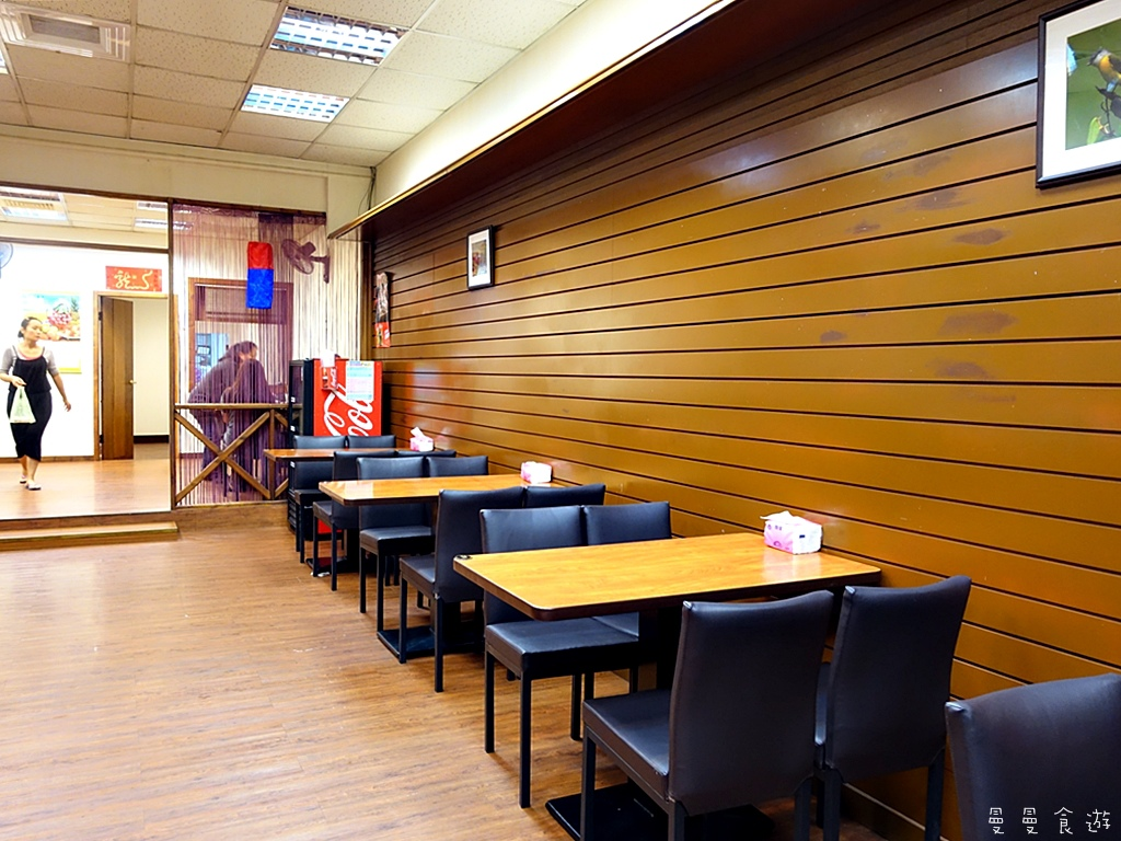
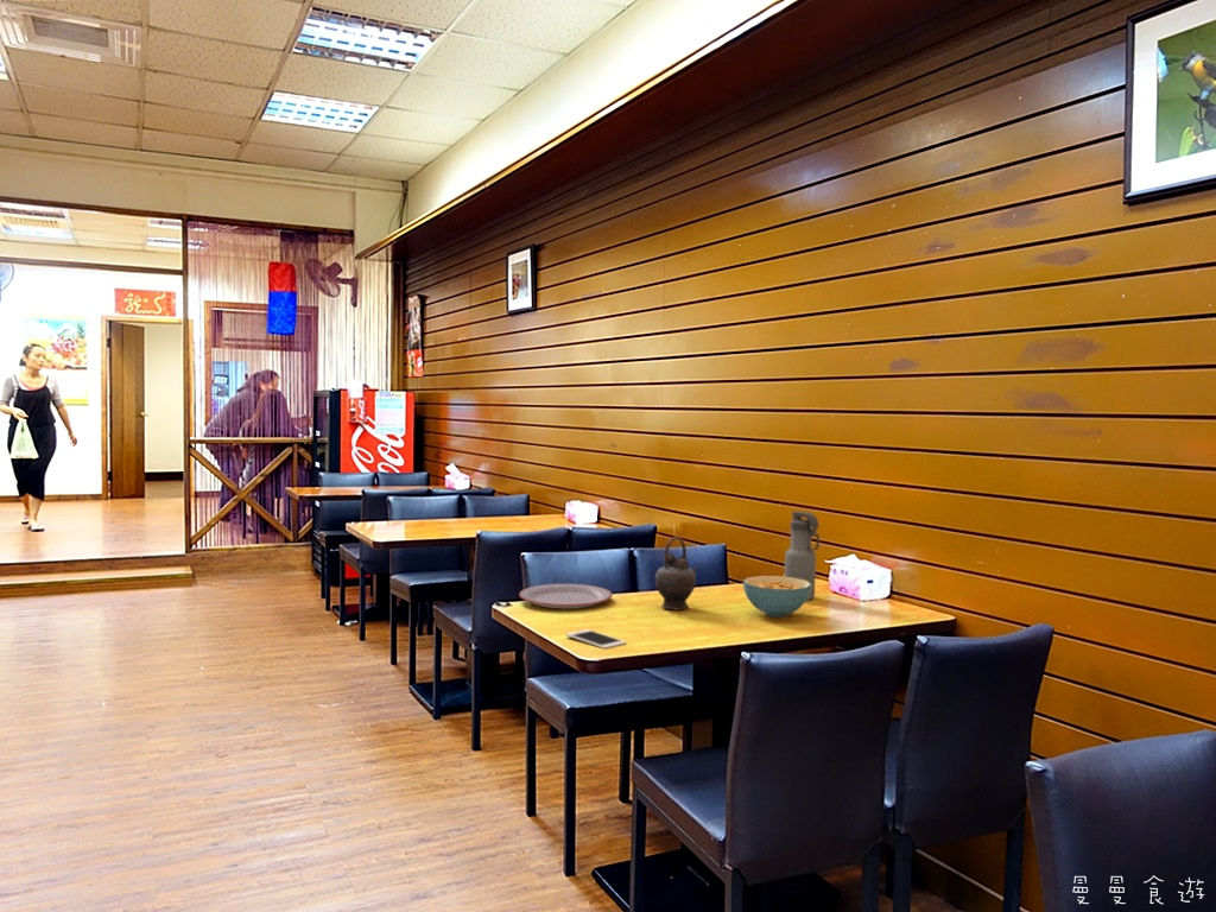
+ plate (565, 596)
+ cell phone (595, 638)
+ teapot (679, 571)
+ cereal bowl (775, 598)
+ water bottle (800, 555)
